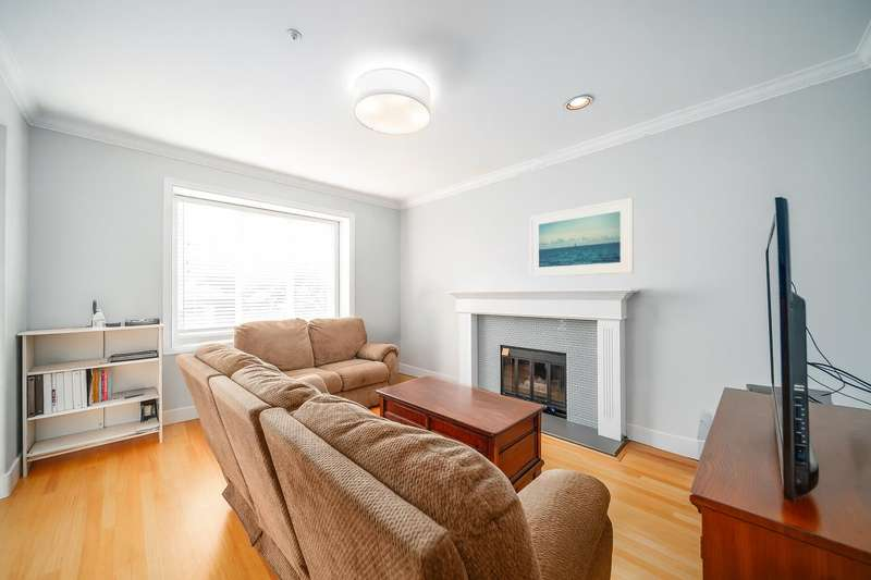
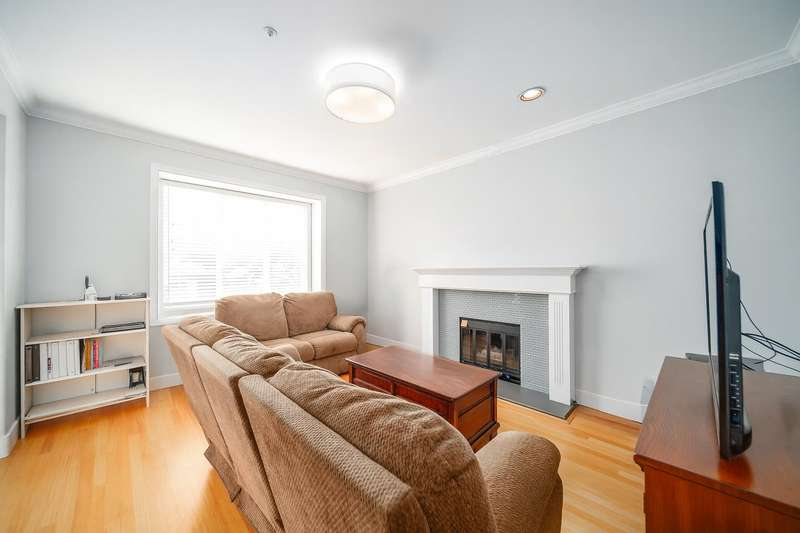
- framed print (576, 242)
